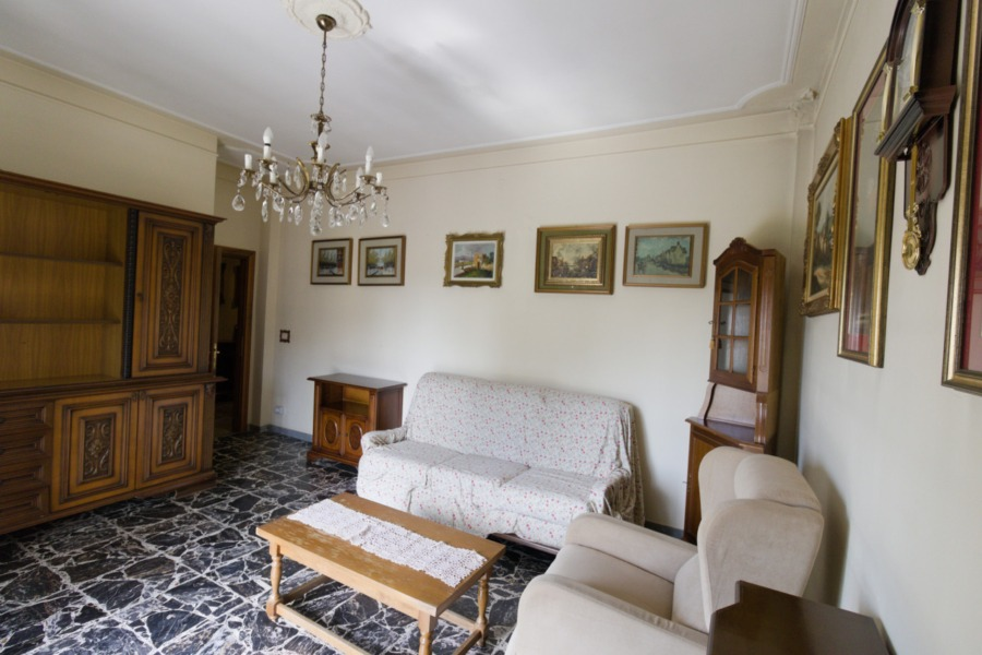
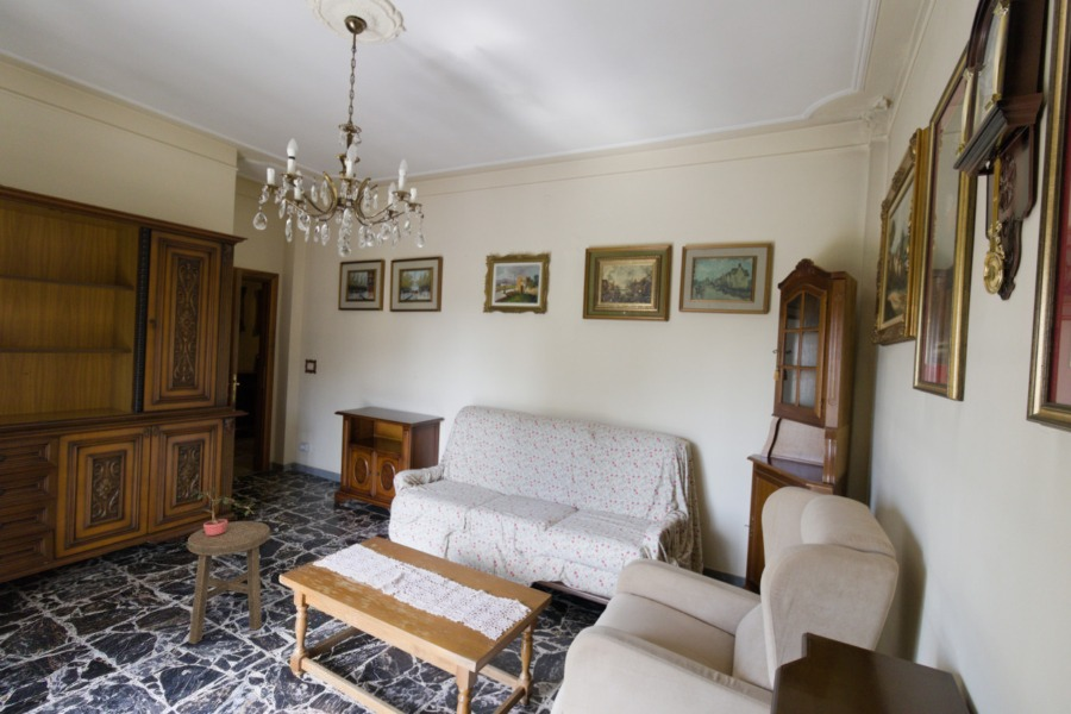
+ potted plant (225, 503)
+ stool (231, 580)
